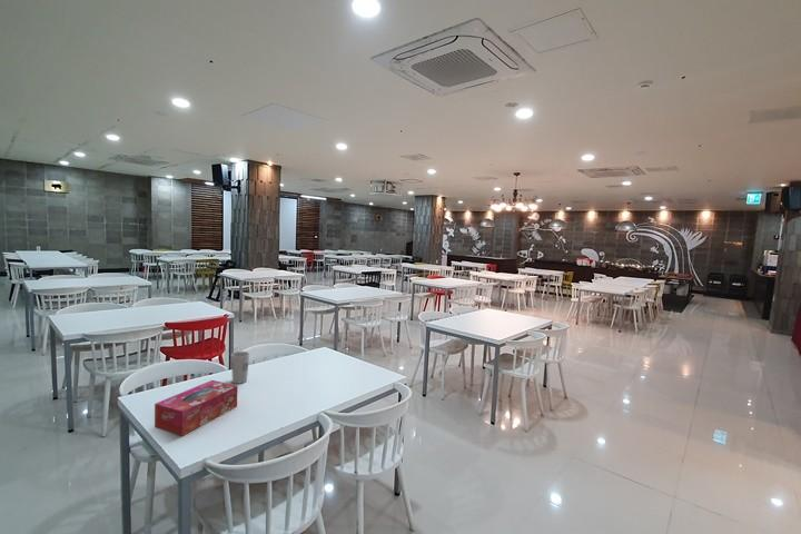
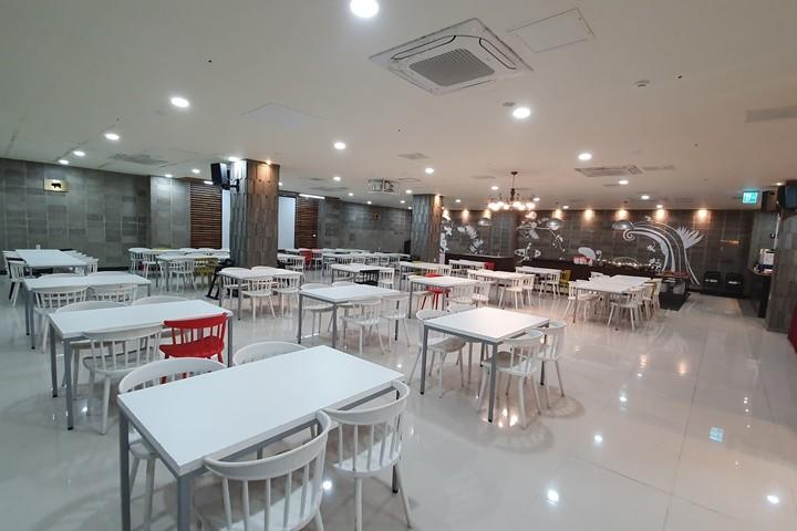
- tissue box (198, 405)
- cup (239, 367)
